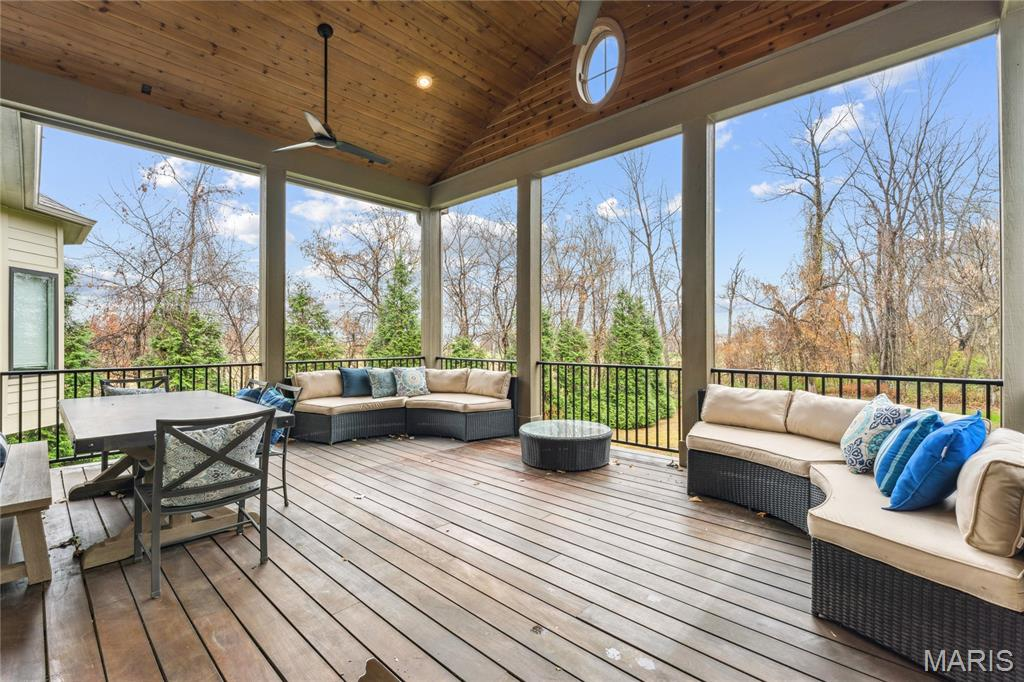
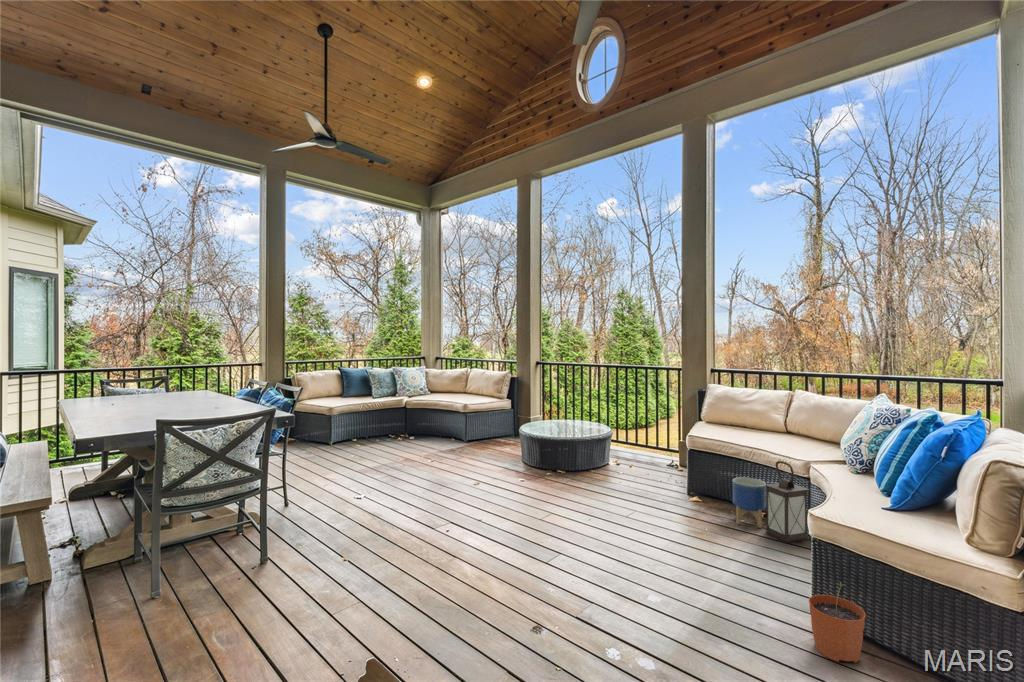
+ planter (749, 502)
+ lantern (786, 498)
+ plant pot (836, 617)
